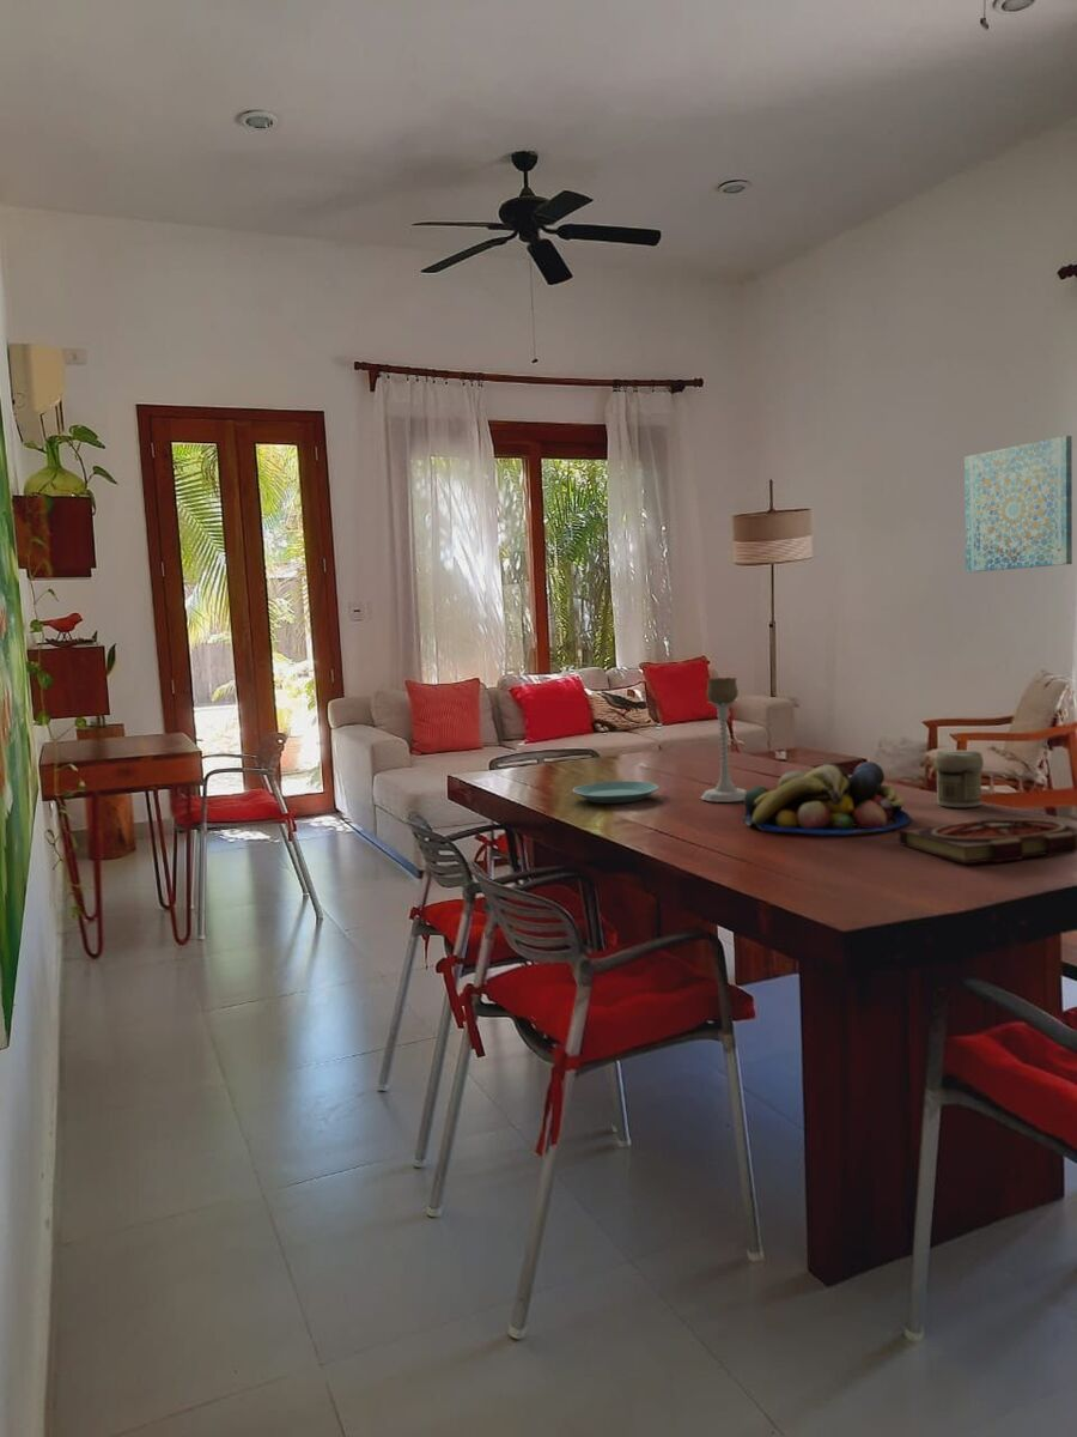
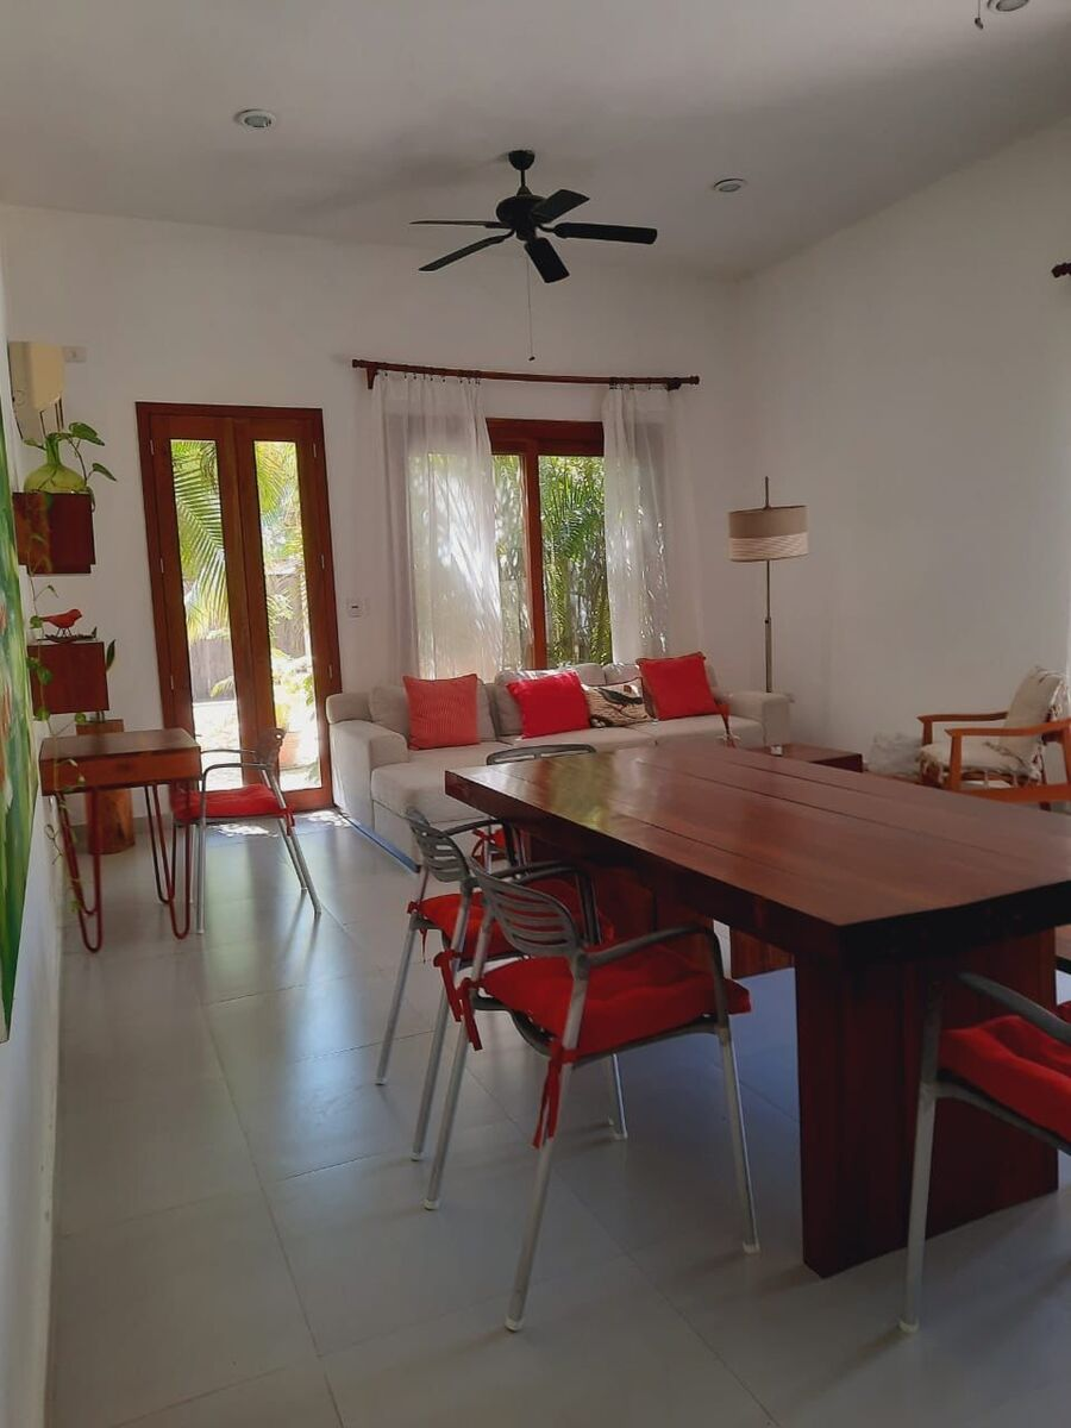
- jar (959, 777)
- fruit bowl (825, 790)
- book (997, 833)
- plate (615, 793)
- candle holder (723, 738)
- wall art (1015, 508)
